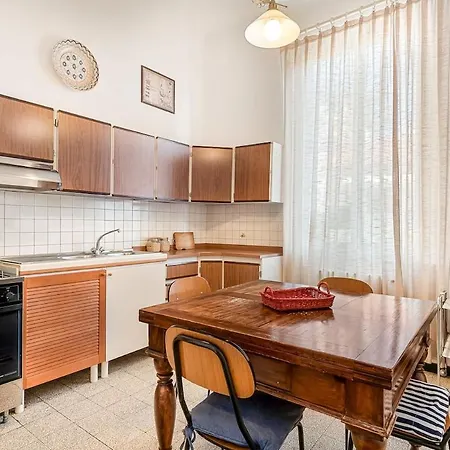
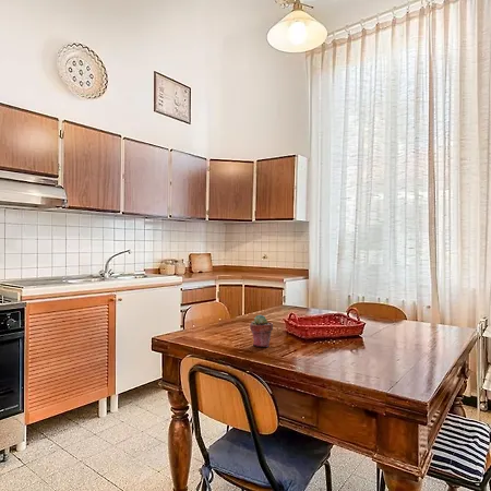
+ potted succulent (261, 330)
